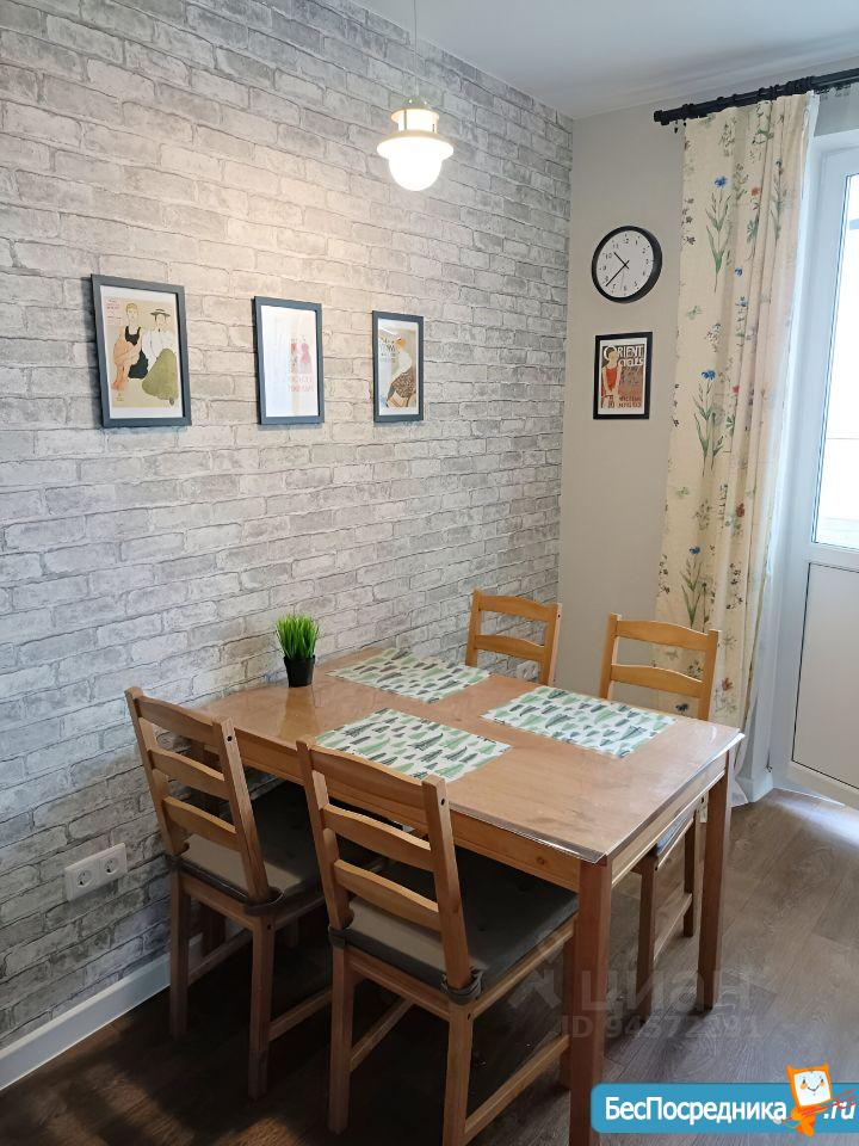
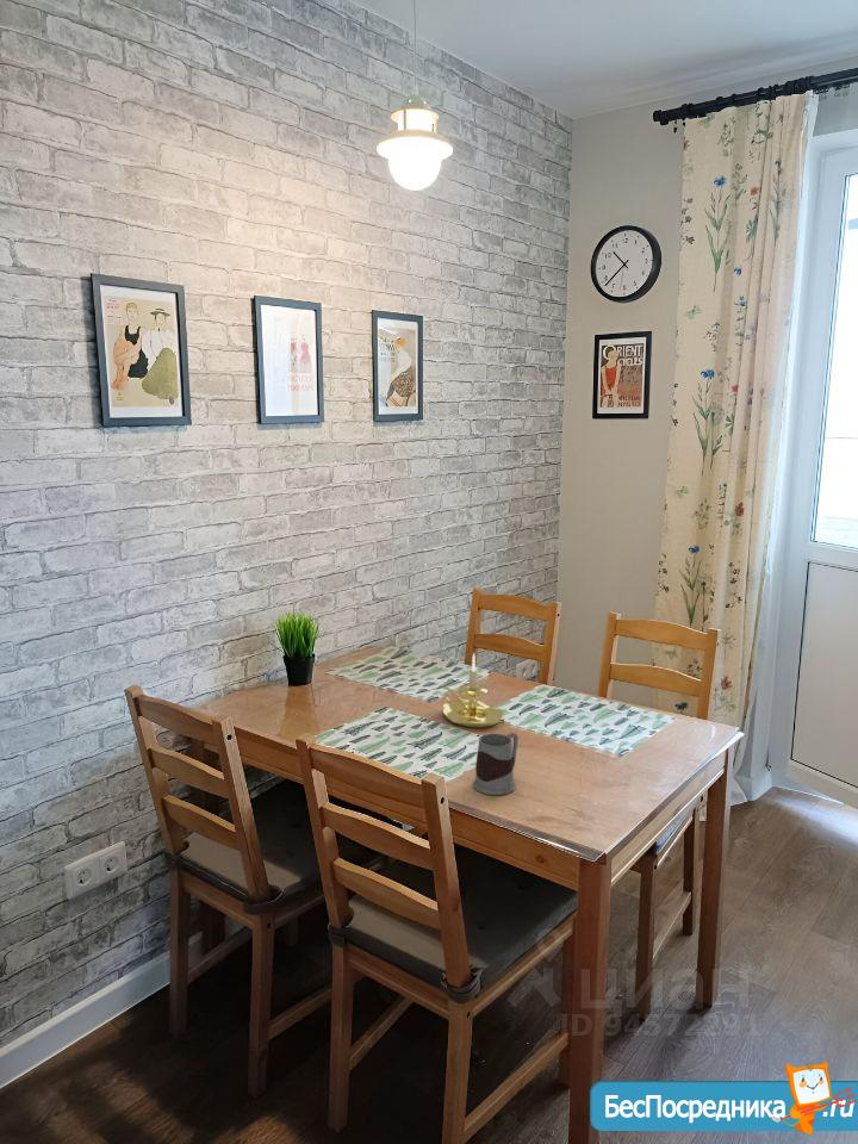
+ mug (499, 760)
+ candle holder (468, 684)
